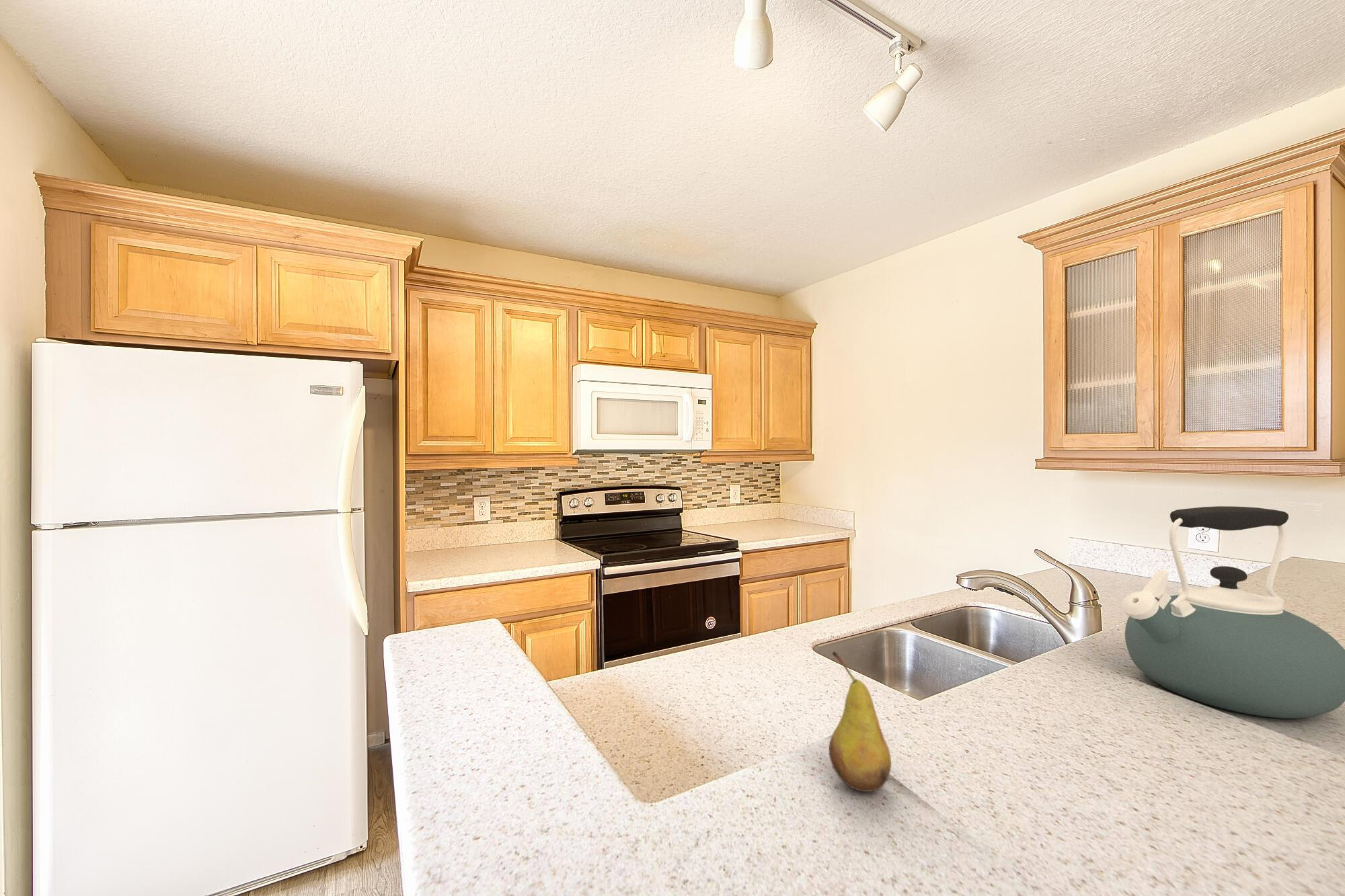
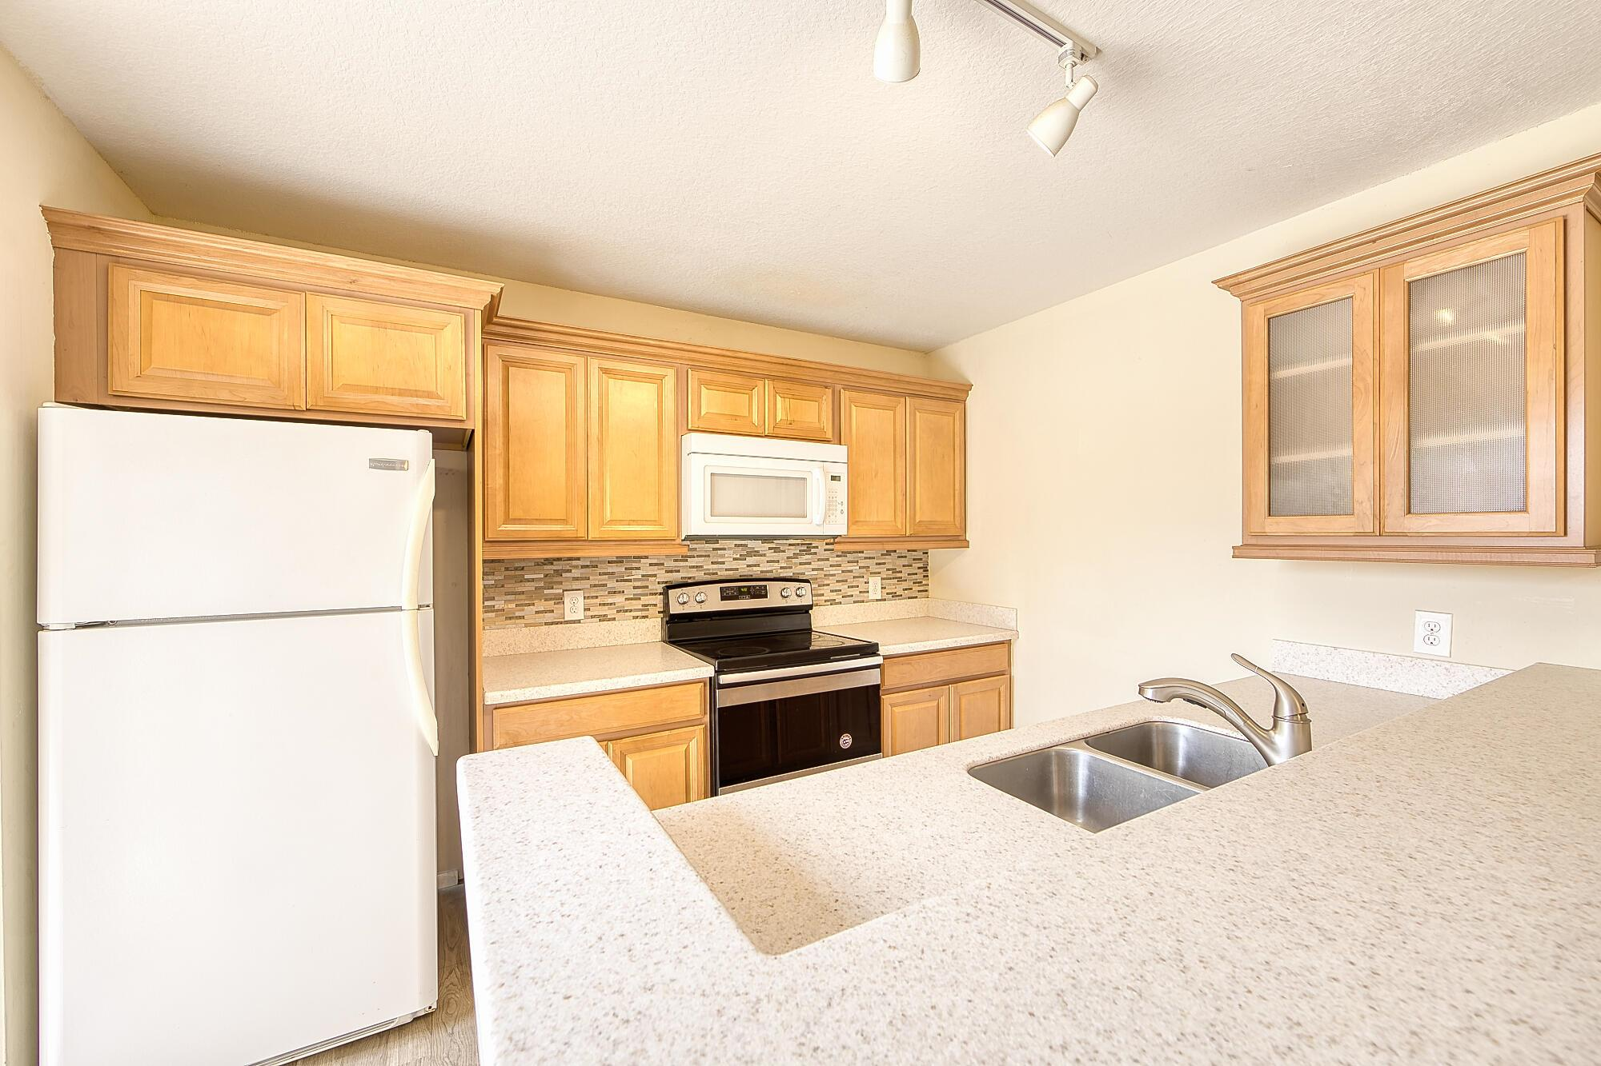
- fruit (860, 721)
- kettle (1214, 599)
